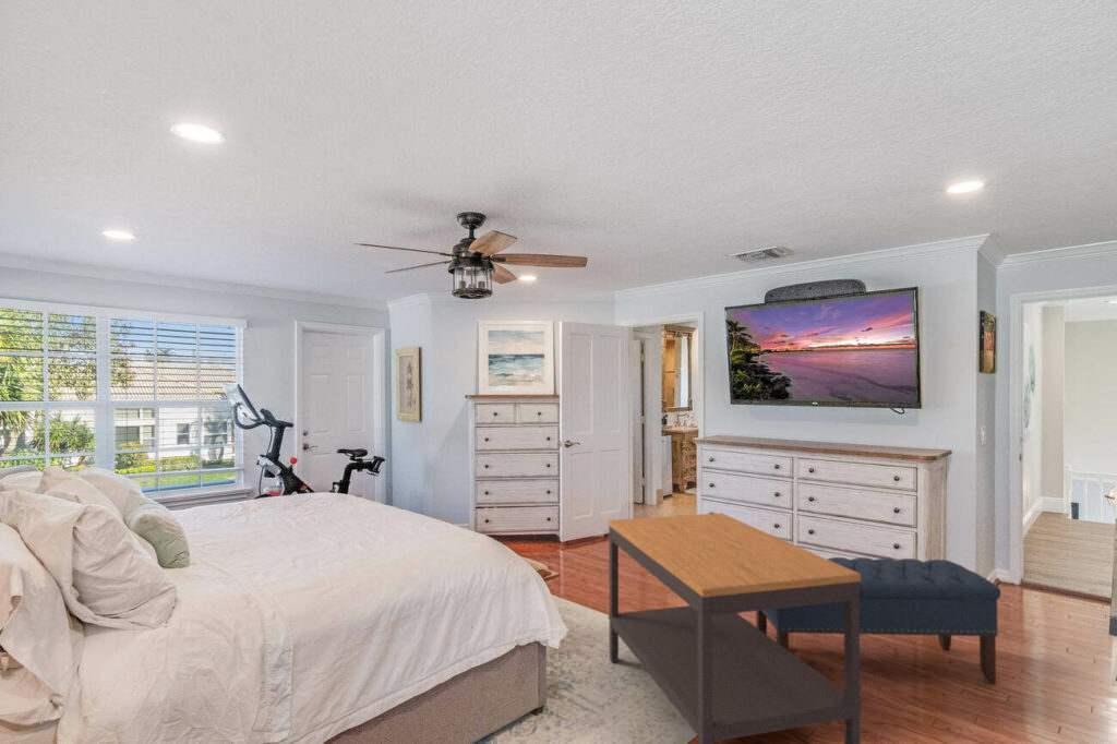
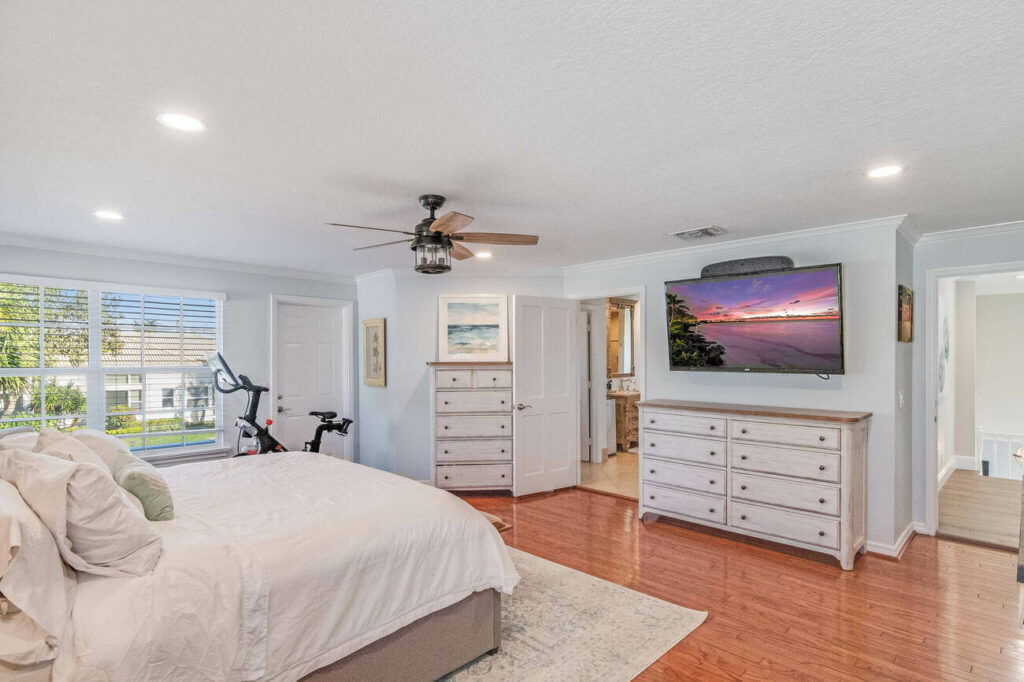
- bench (867, 614)
- side table (714, 623)
